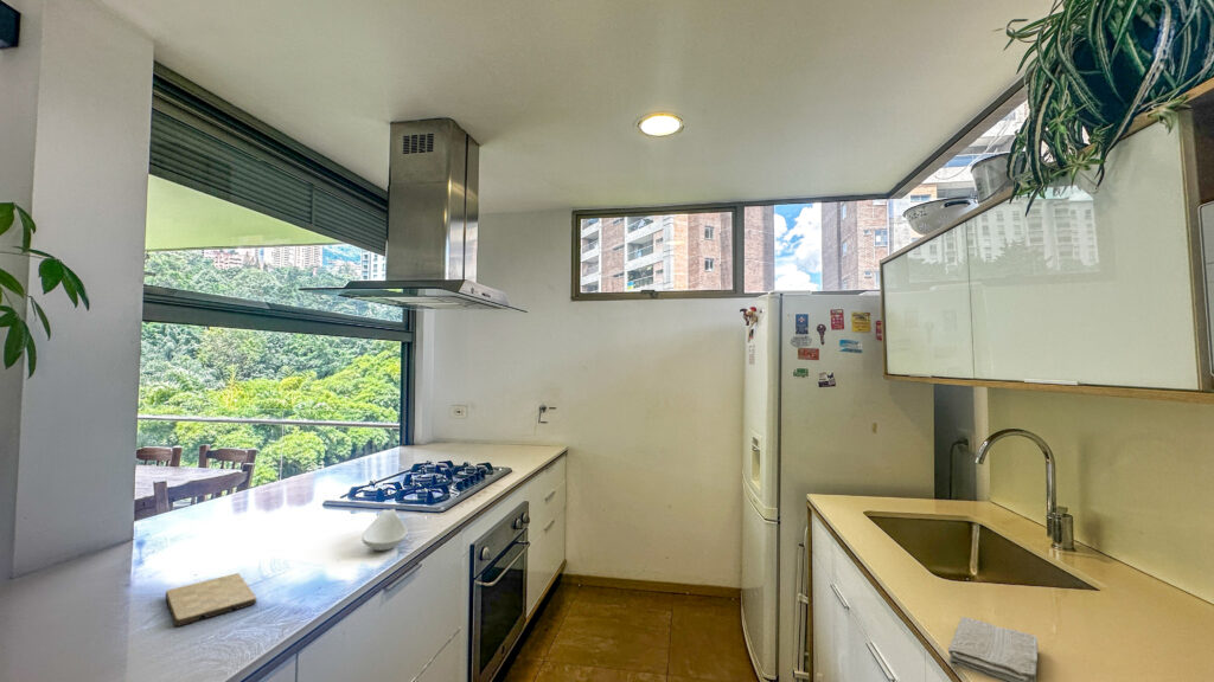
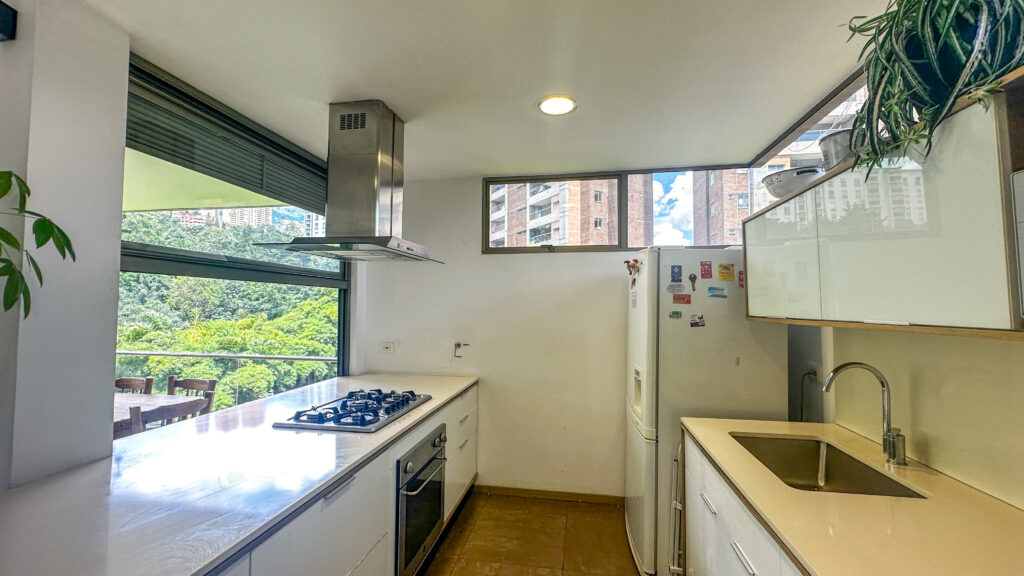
- washcloth (993, 648)
- spoon rest (385, 527)
- cutting board (210, 597)
